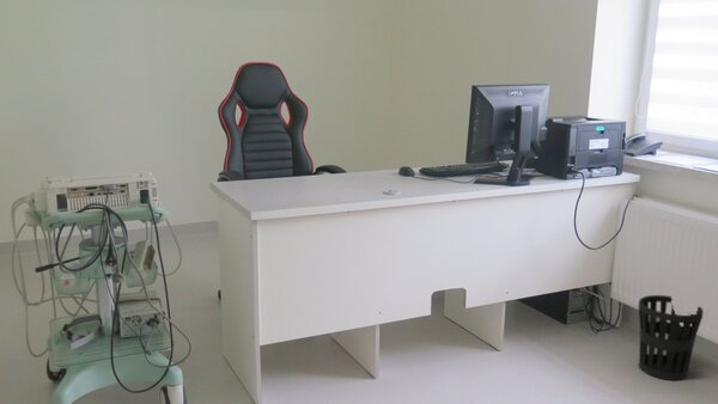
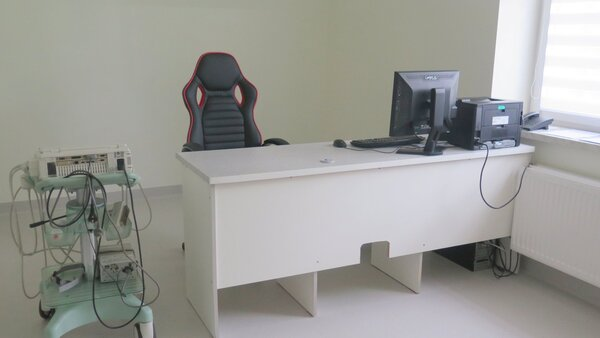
- wastebasket (665, 338)
